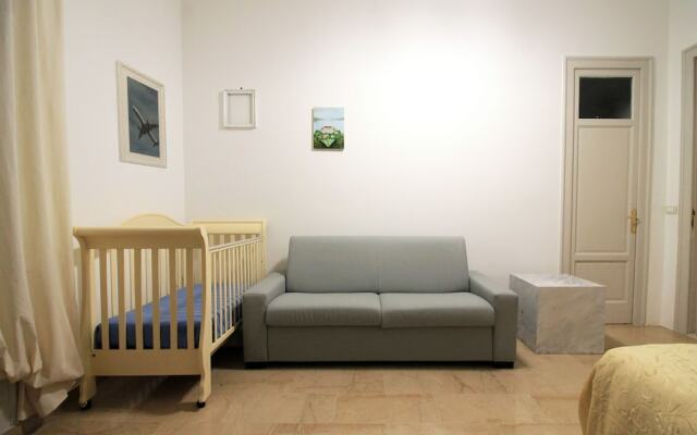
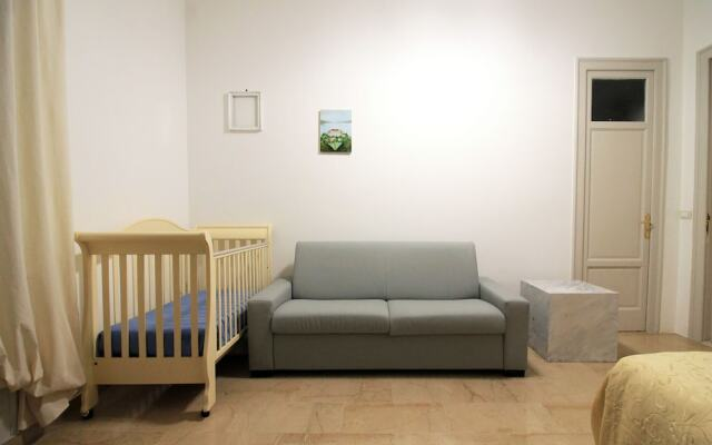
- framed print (144, 120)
